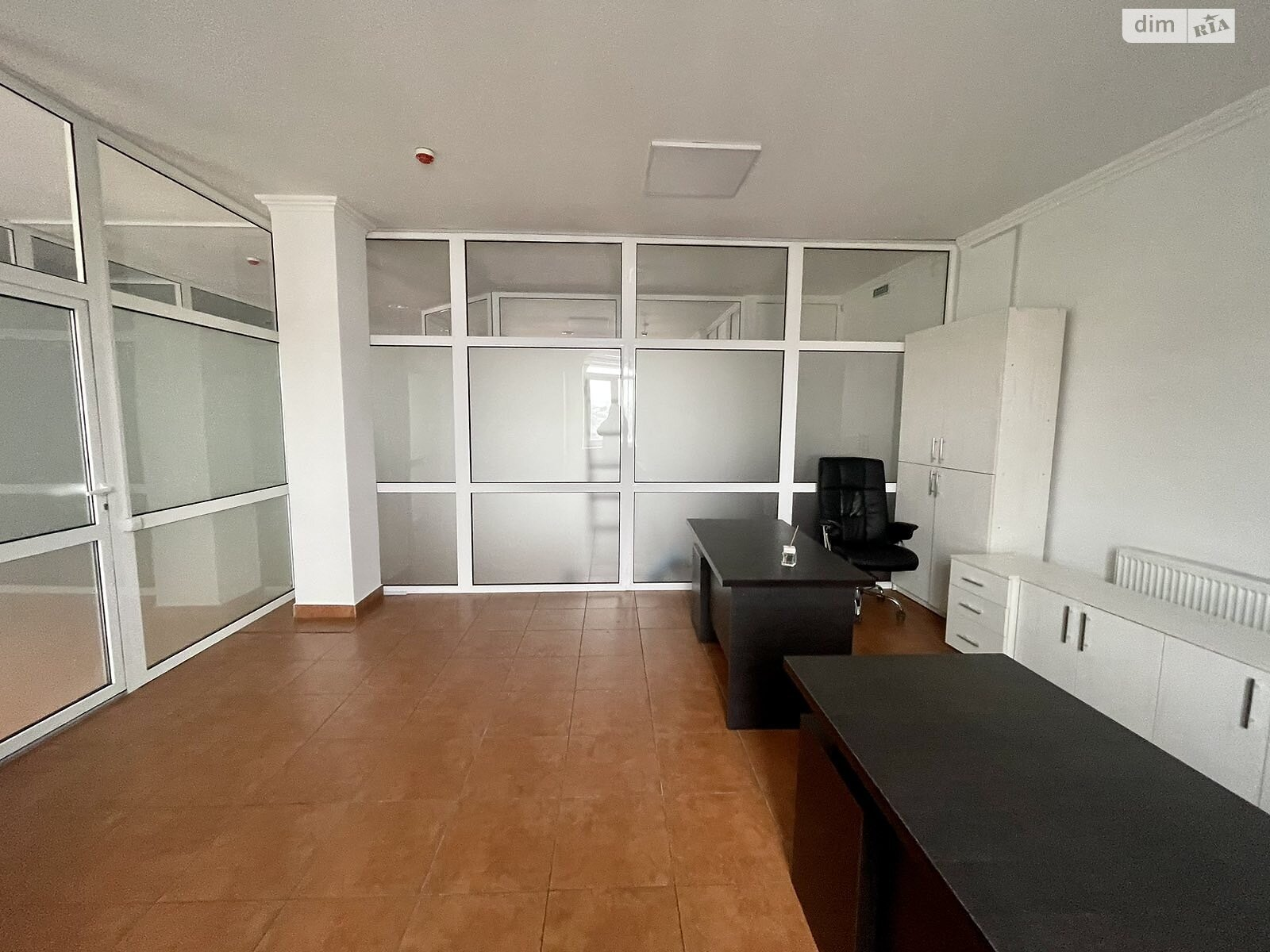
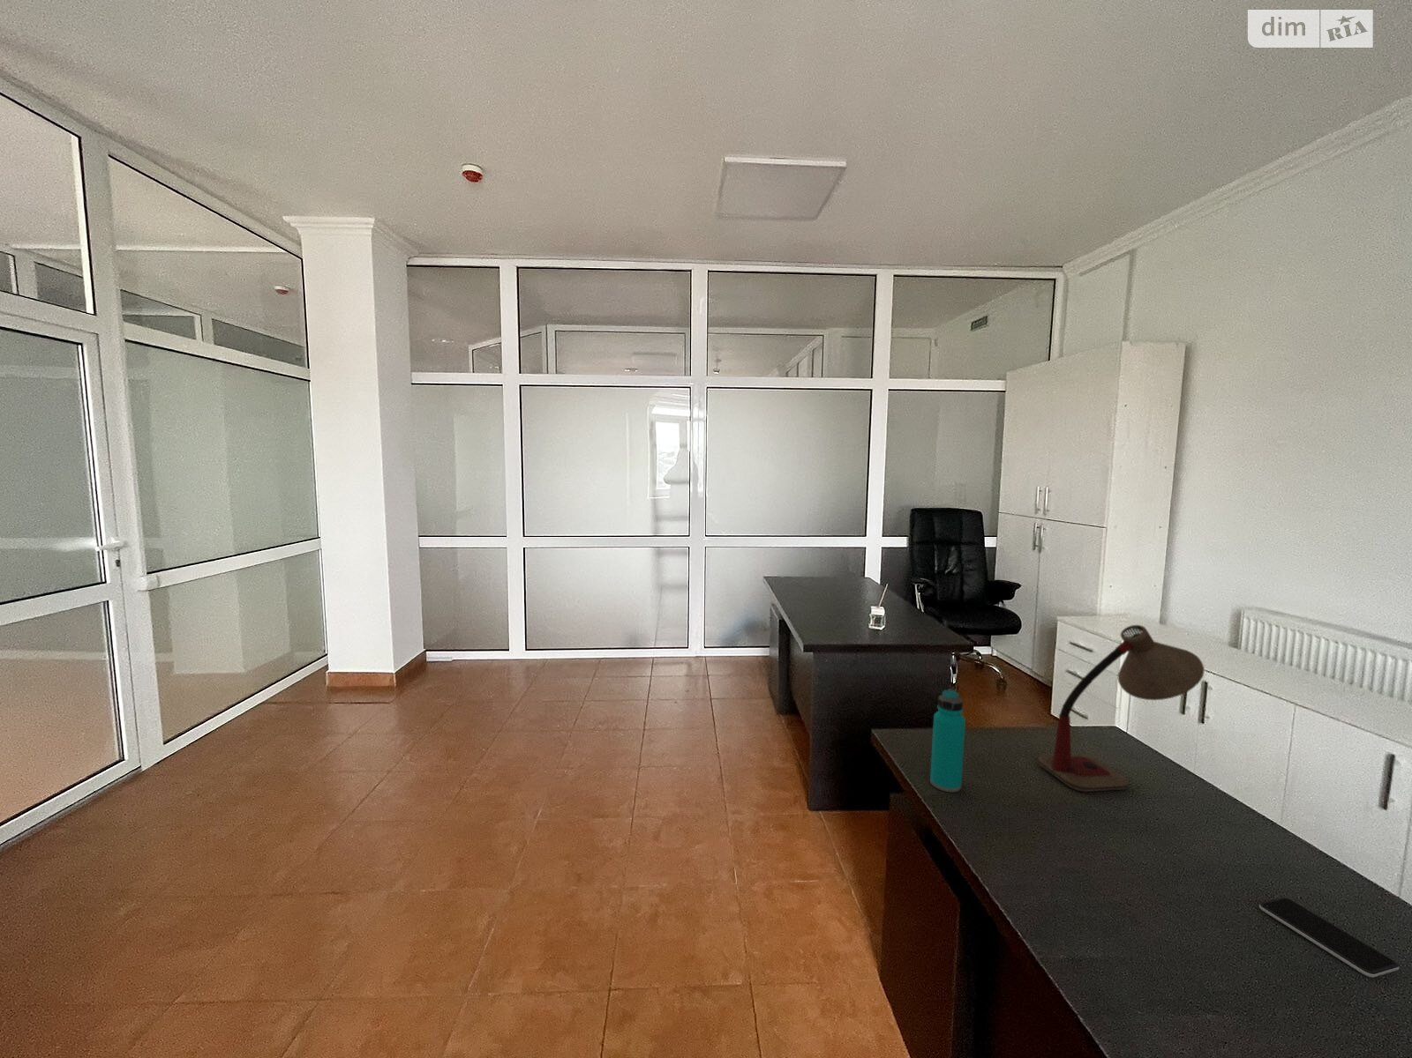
+ smartphone (1324, 934)
+ desk lamp (1126, 692)
+ water bottle (947, 738)
